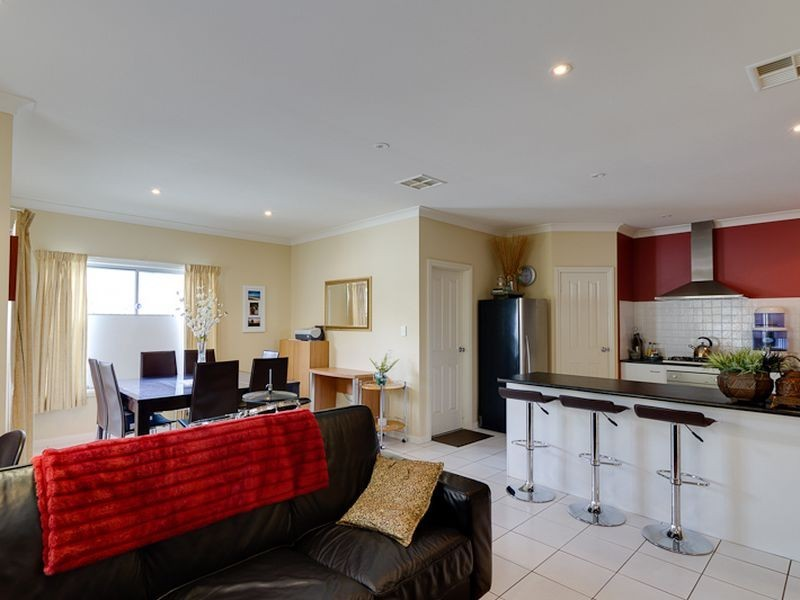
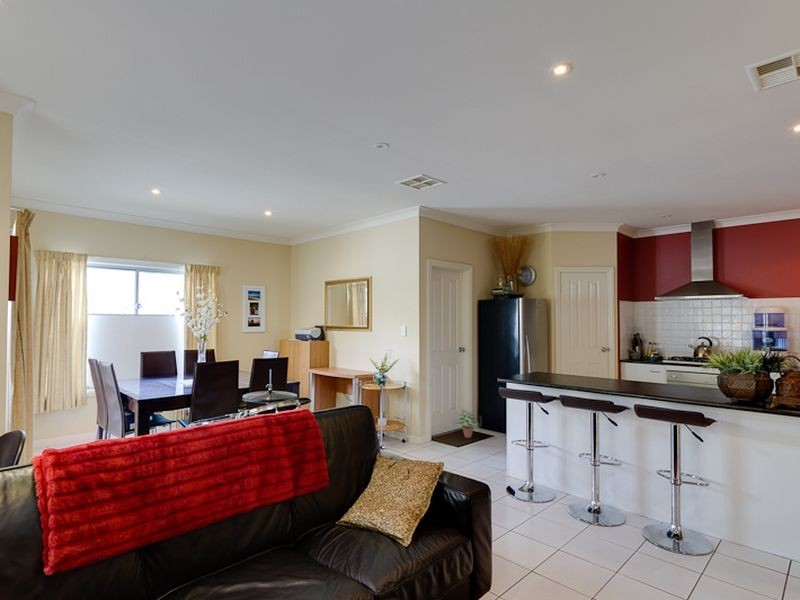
+ potted plant (468, 422)
